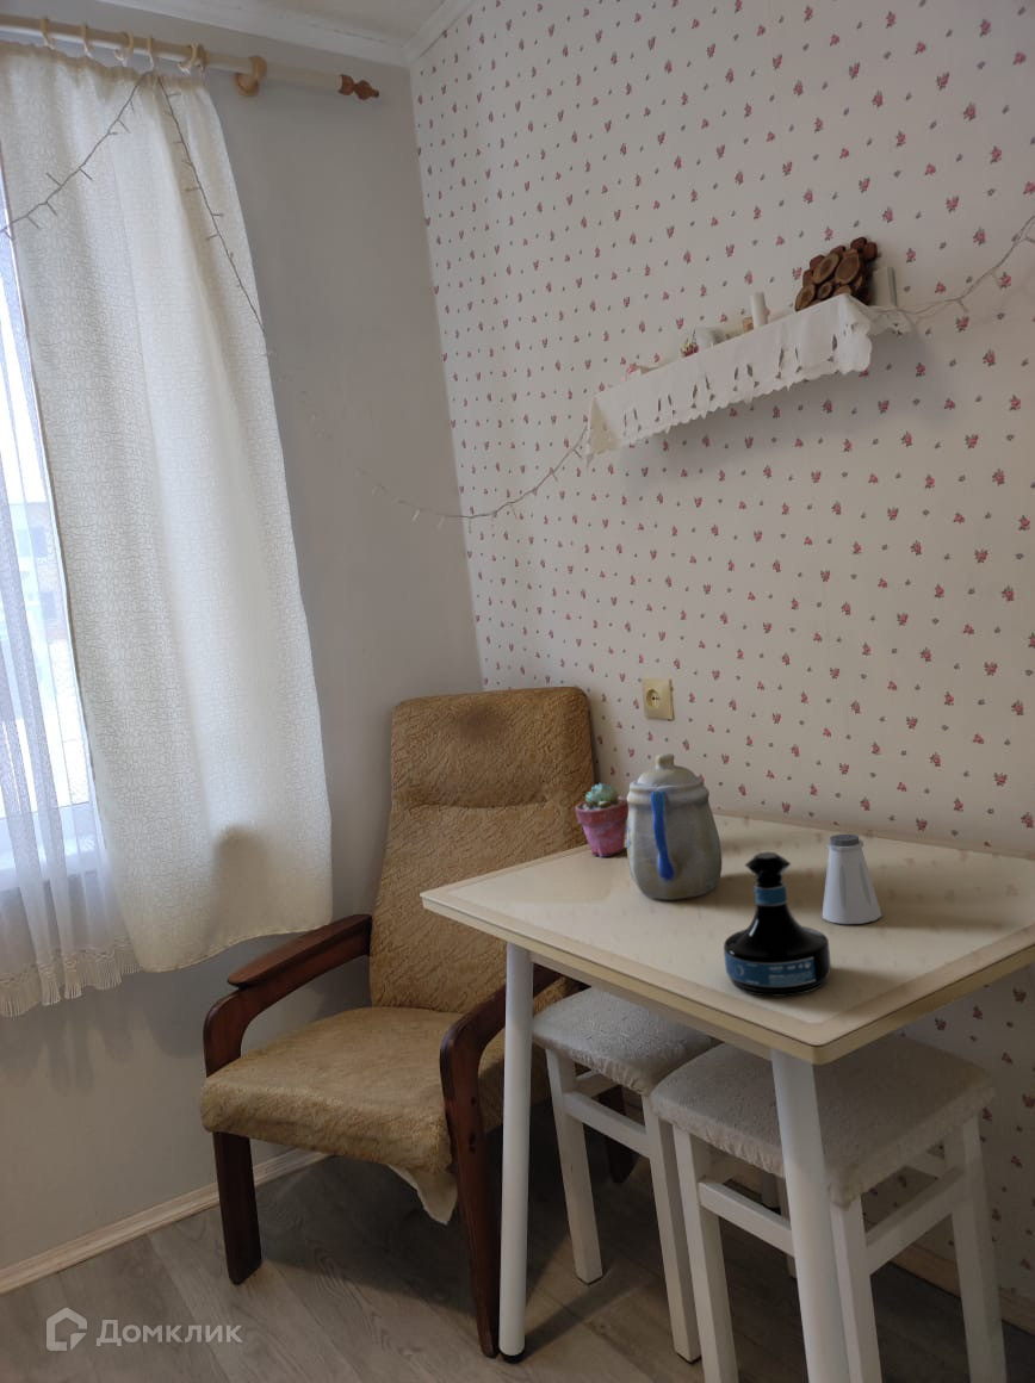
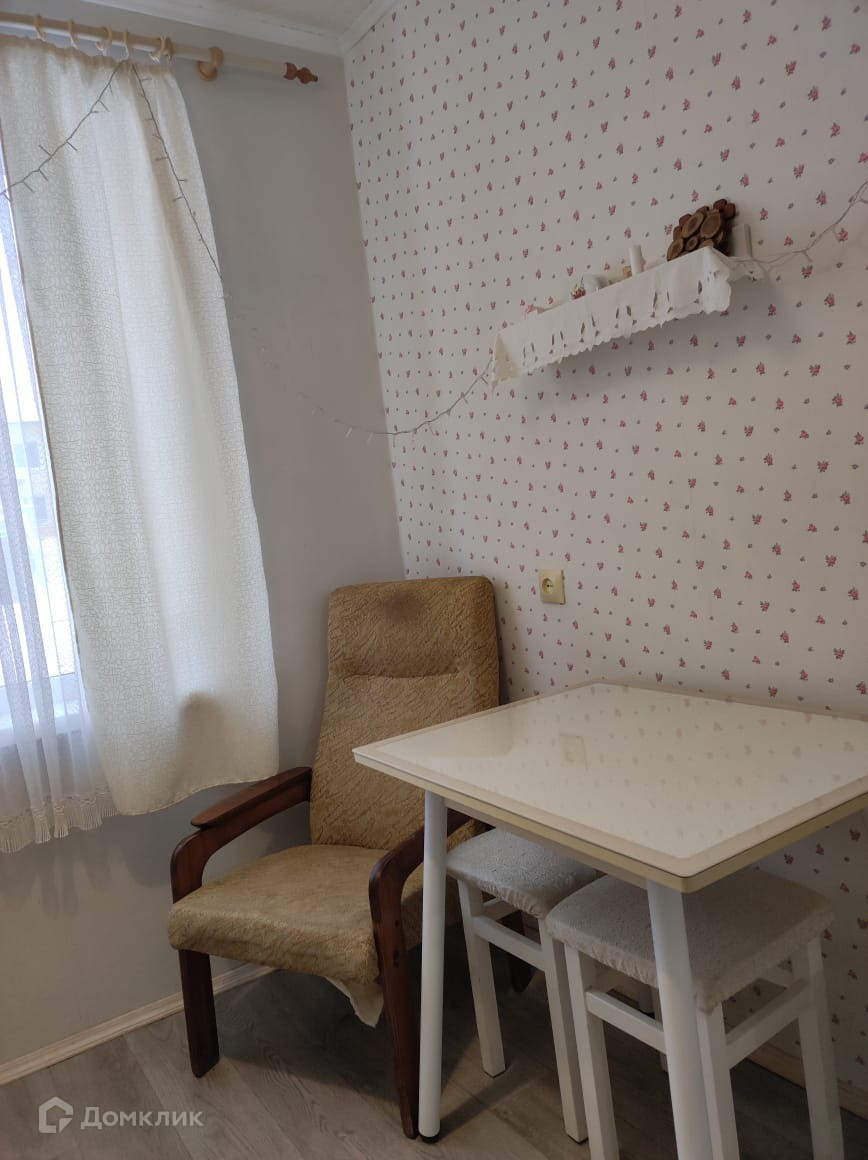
- saltshaker (848, 875)
- tequila bottle (773, 917)
- potted succulent (602, 817)
- teapot (670, 821)
